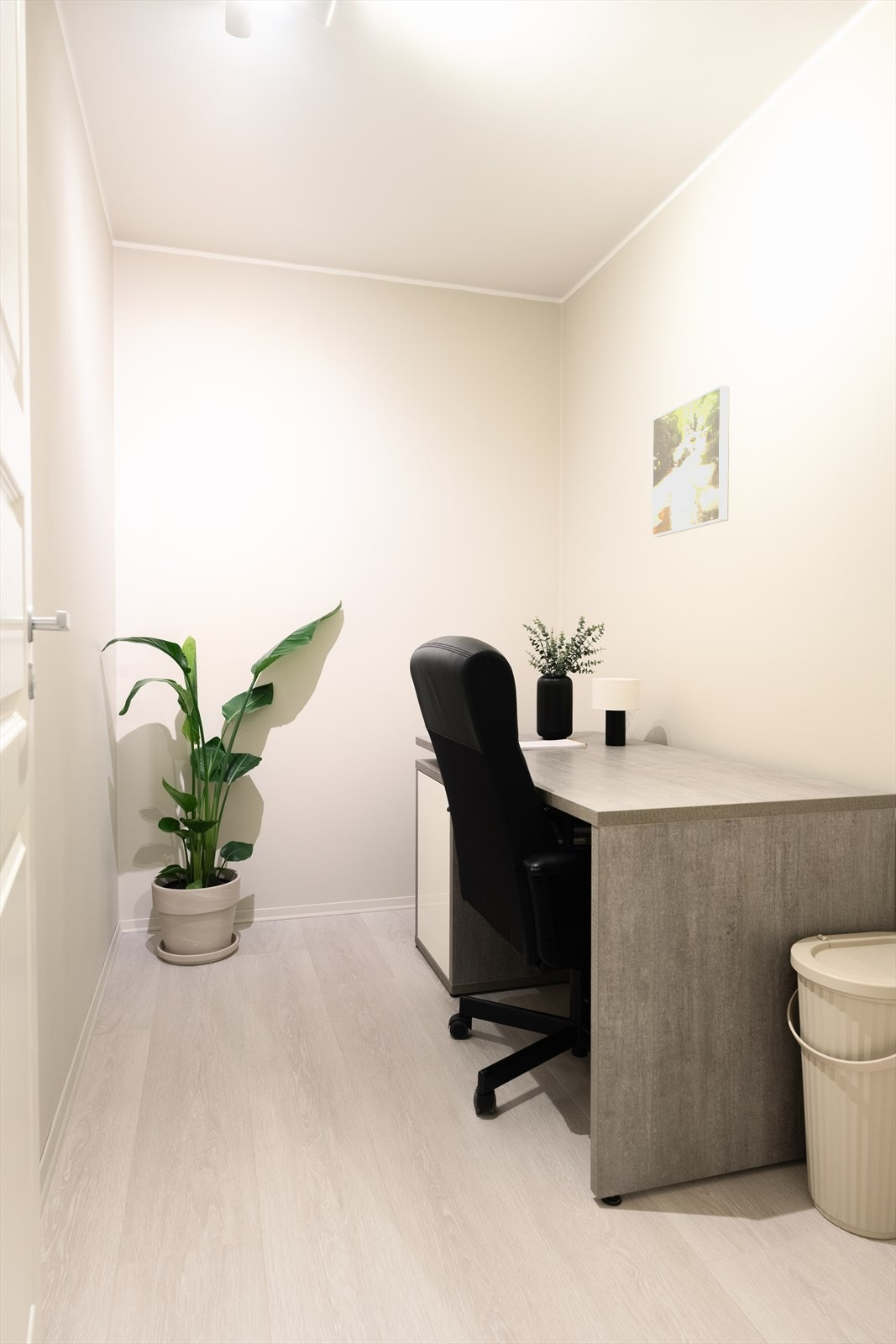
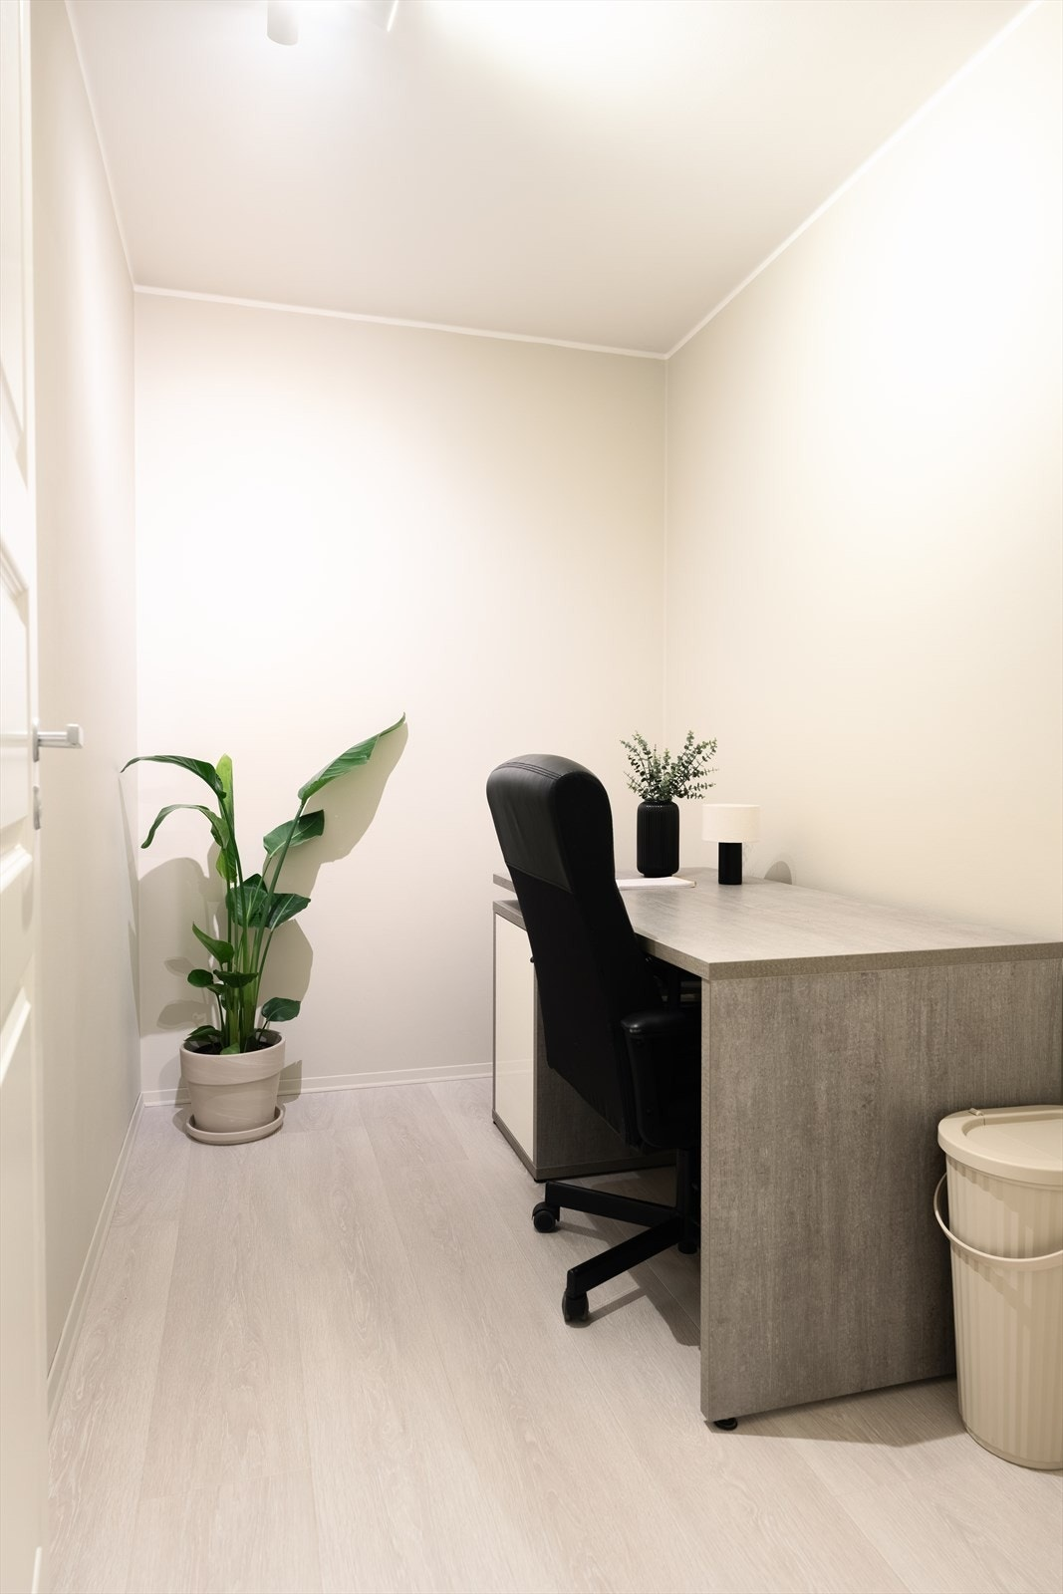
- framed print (688, 466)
